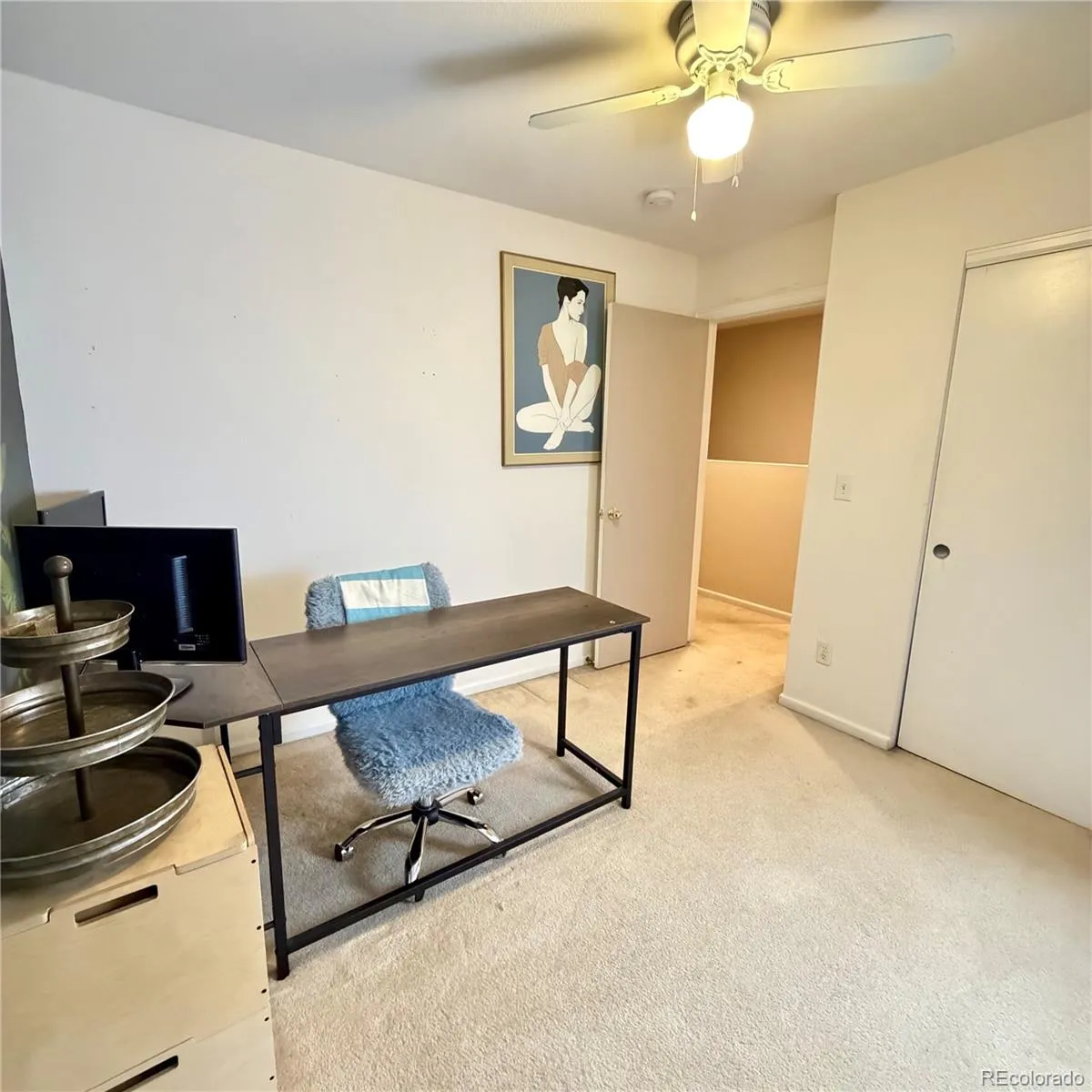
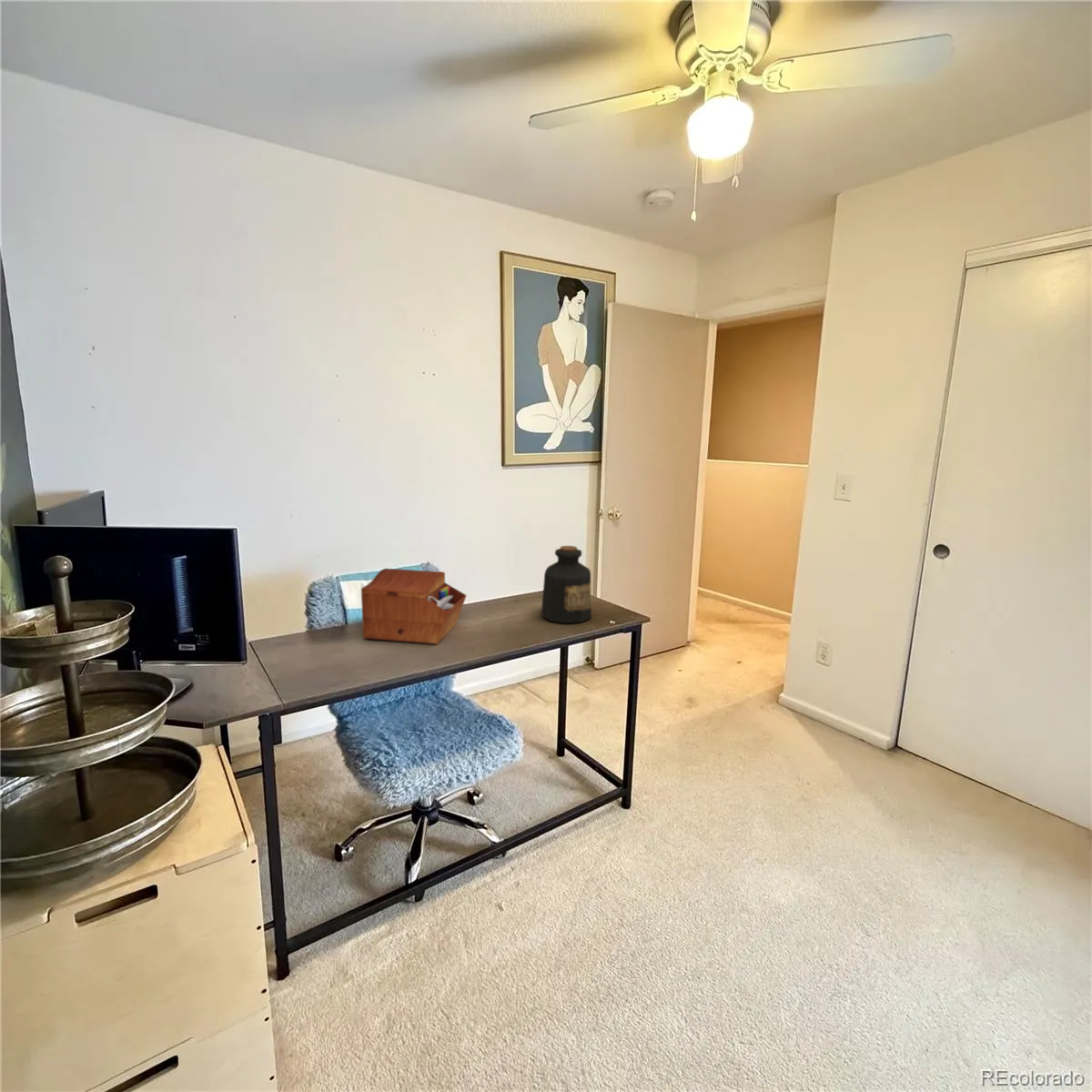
+ bottle (567, 581)
+ sewing box (415, 604)
